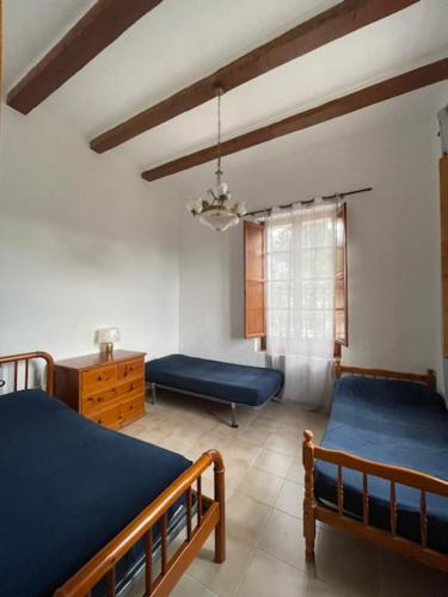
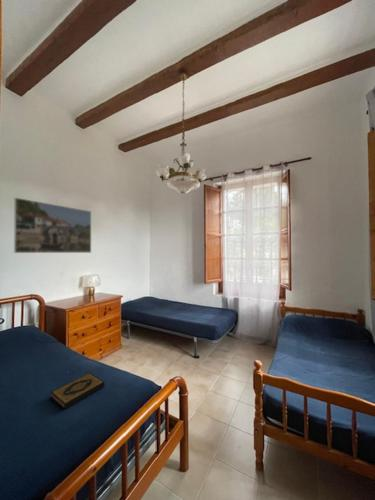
+ hardback book (78, 389)
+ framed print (58, 229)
